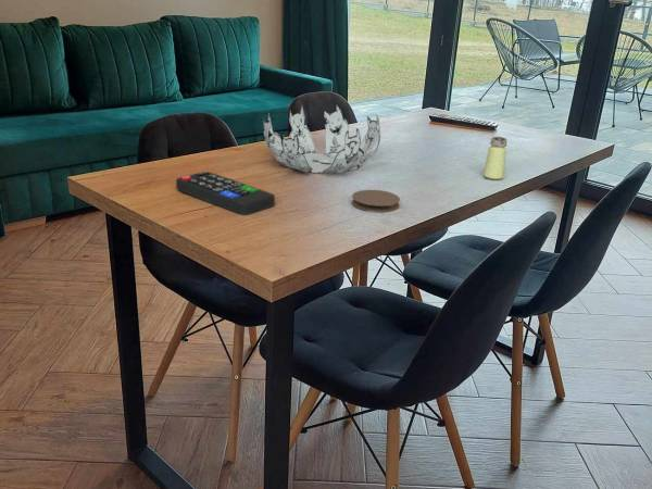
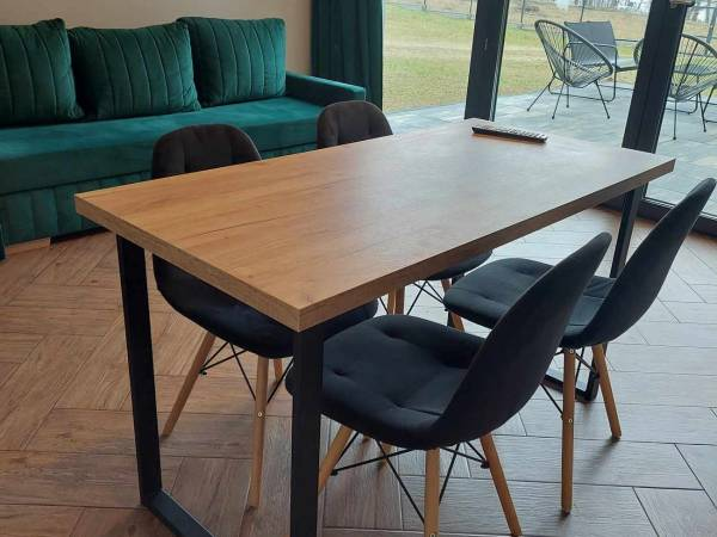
- coaster (375, 200)
- decorative bowl (326, 135)
- remote control (224, 190)
- saltshaker (496, 156)
